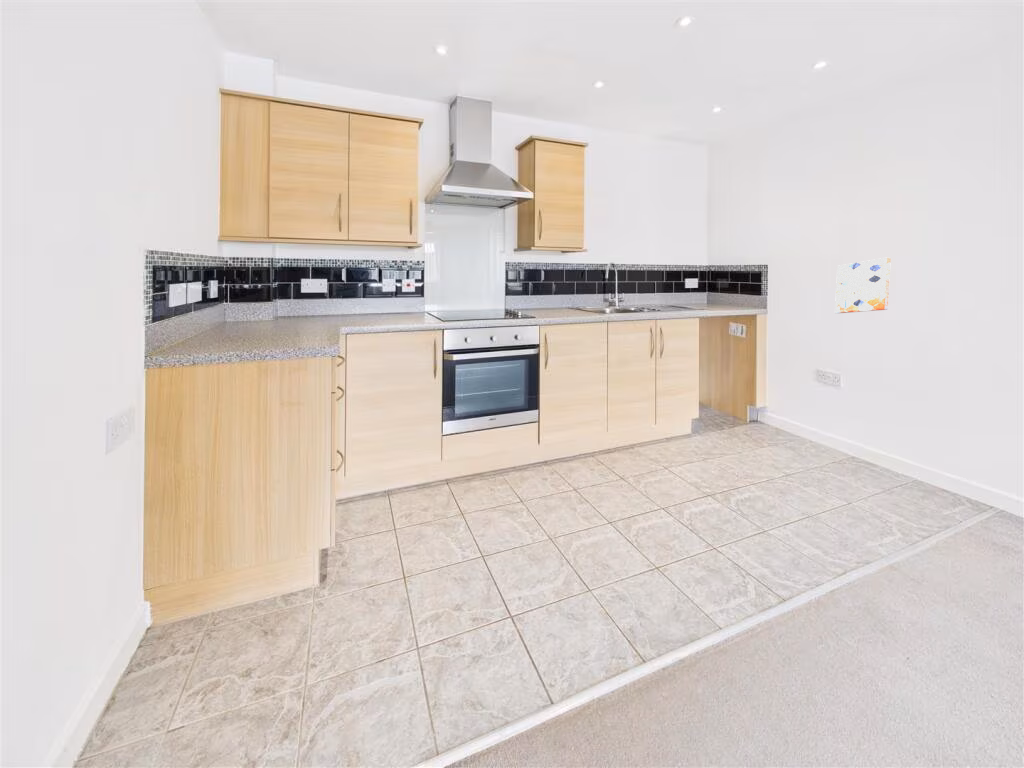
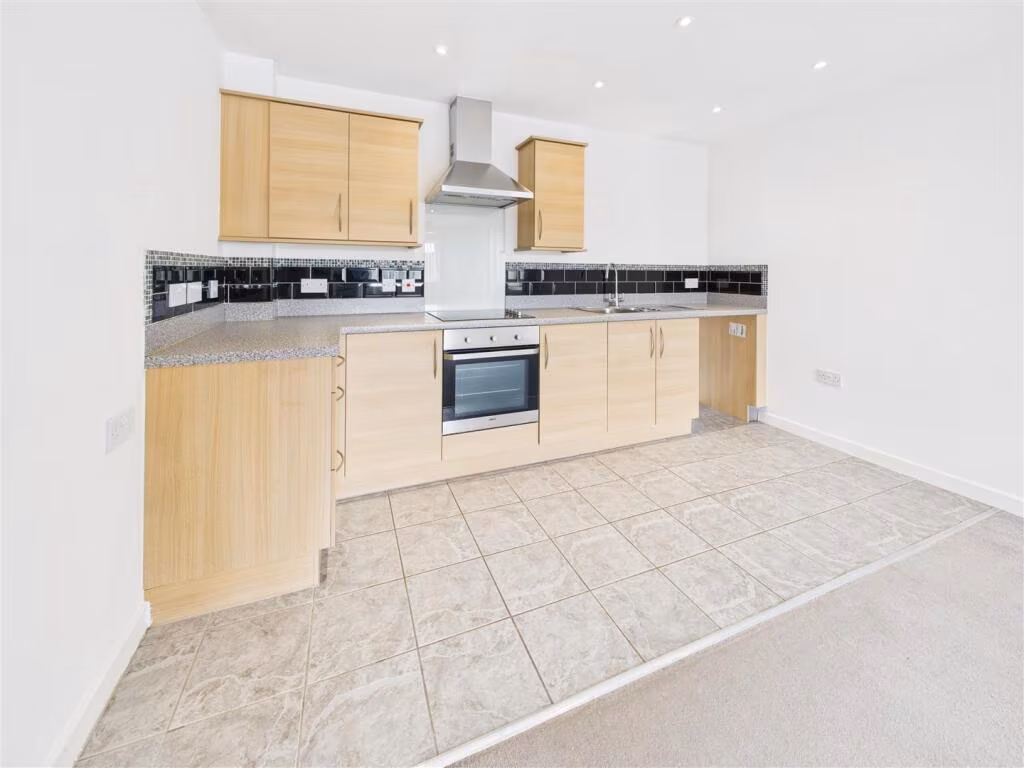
- wall art (861, 286)
